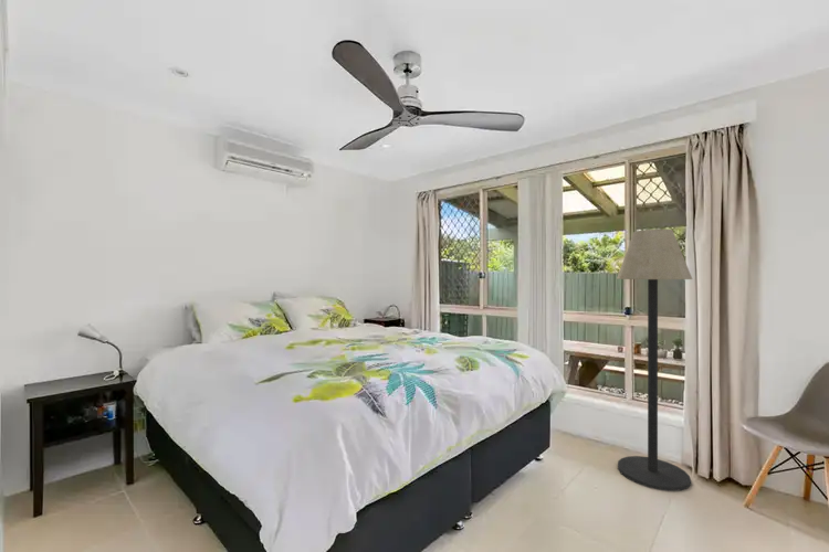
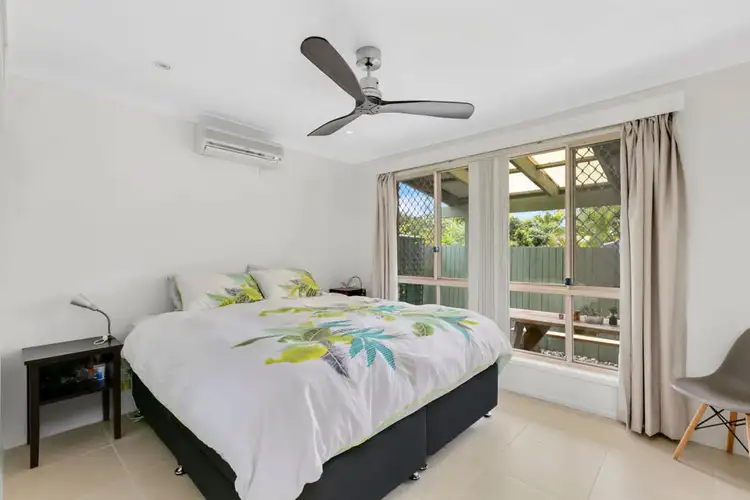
- floor lamp (652, 352)
